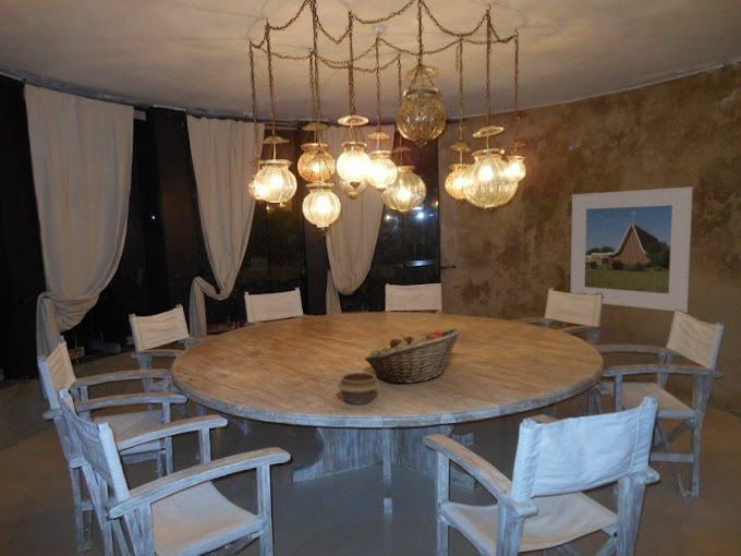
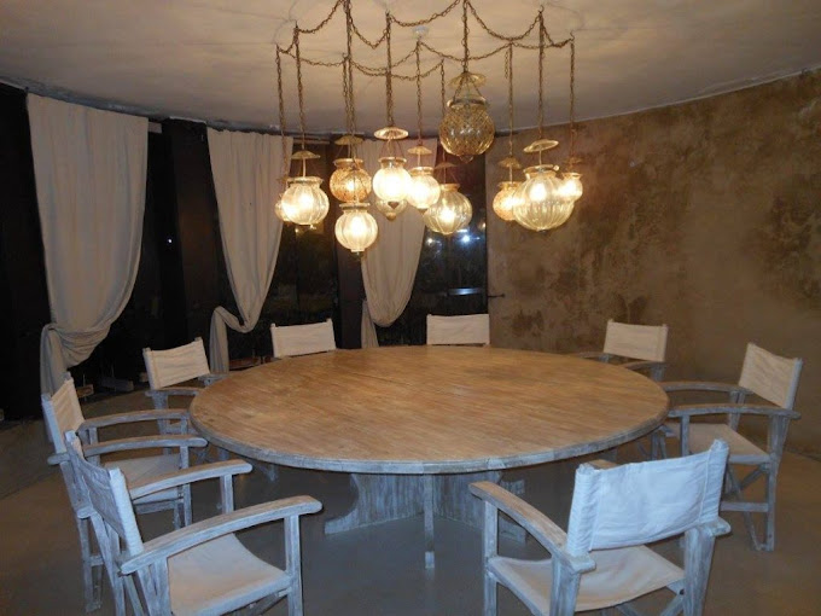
- bowl (359, 388)
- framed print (625, 249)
- fruit basket (414, 352)
